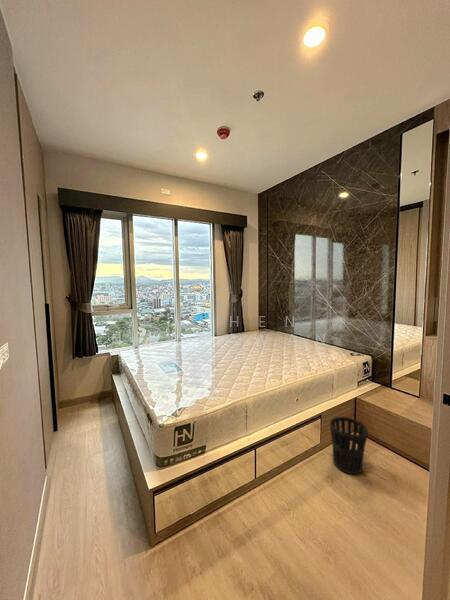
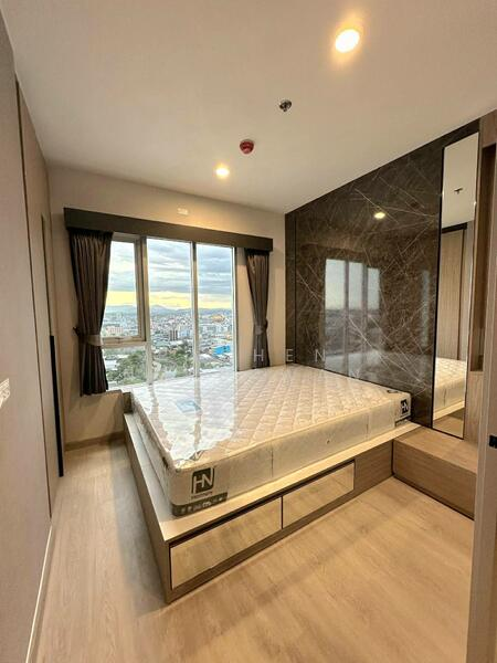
- wastebasket (347, 445)
